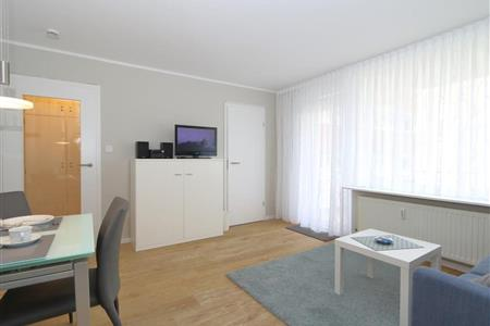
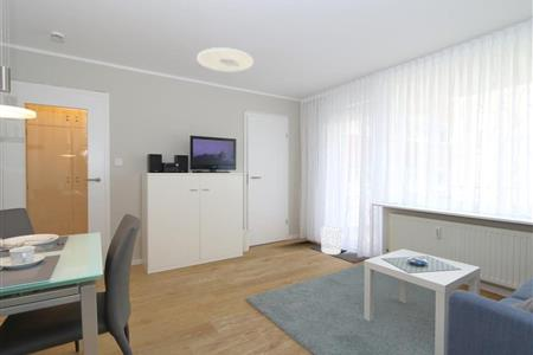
+ ceiling light (225, 58)
+ waste bin (330, 239)
